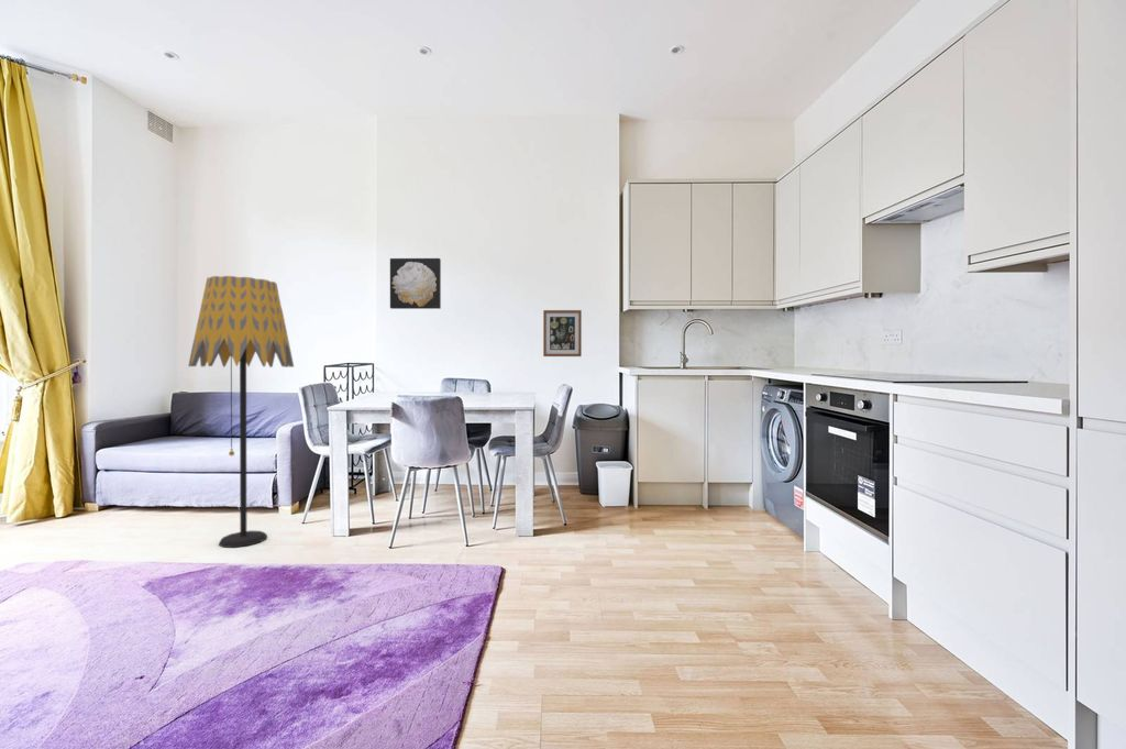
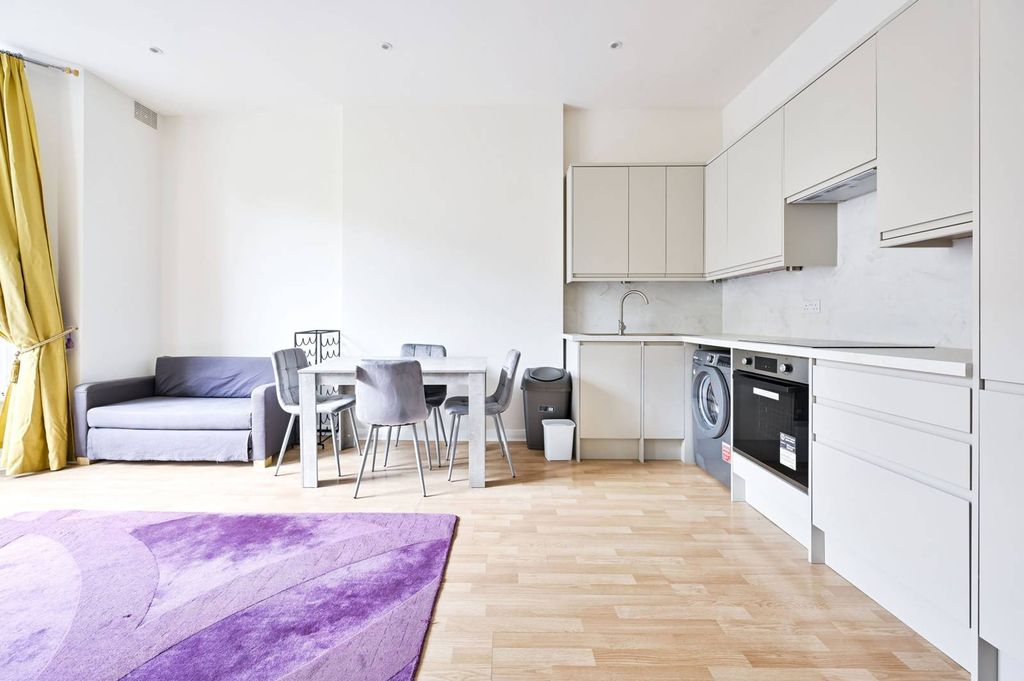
- wall art (562, 333)
- wall art (415, 283)
- floor lamp (243, 410)
